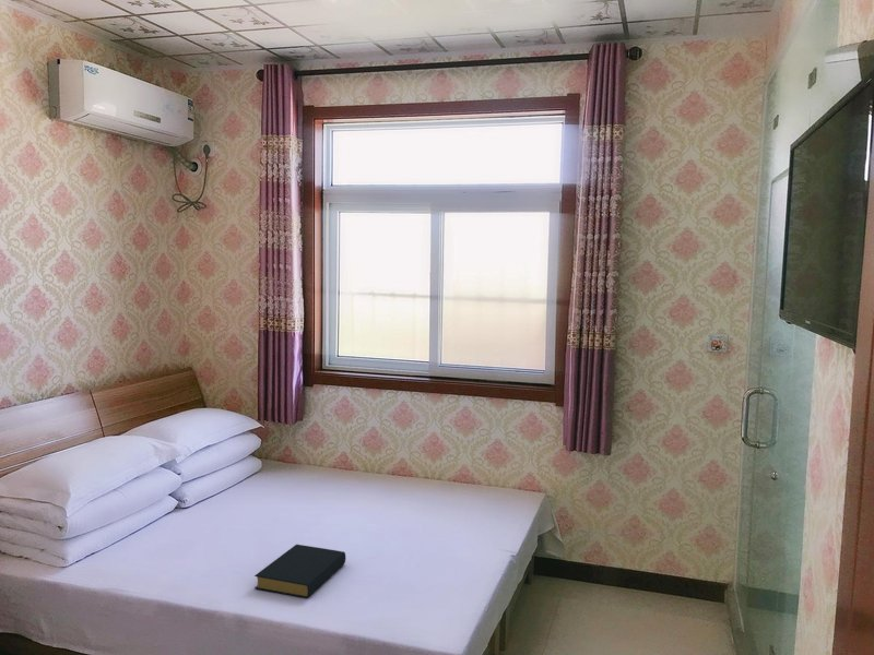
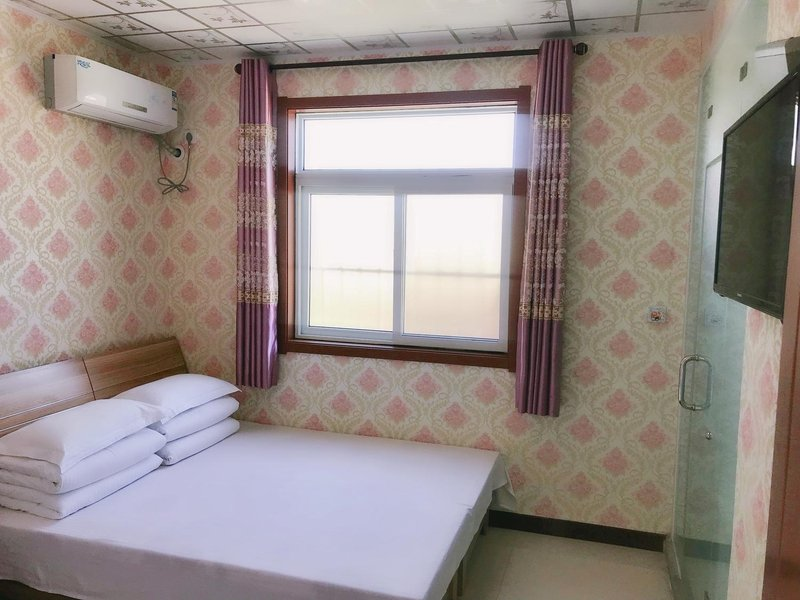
- hardback book (302, 569)
